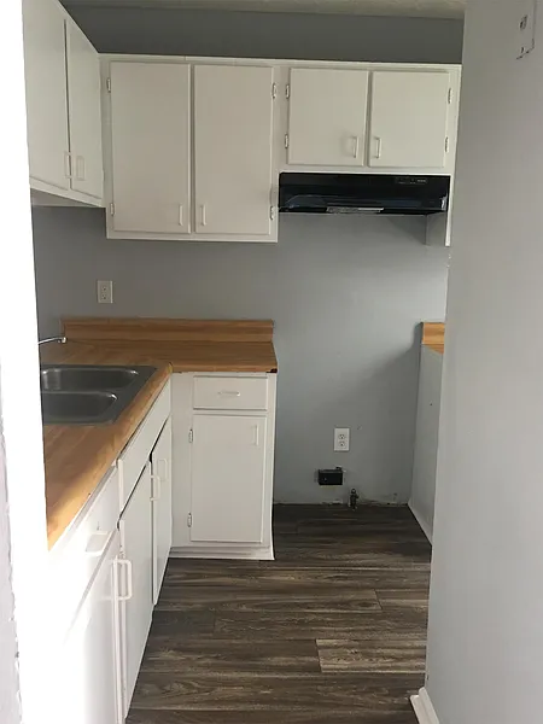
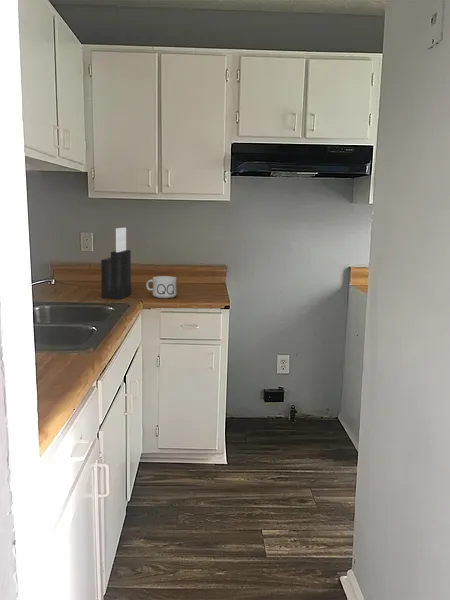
+ knife block (114, 262)
+ mug (160, 286)
